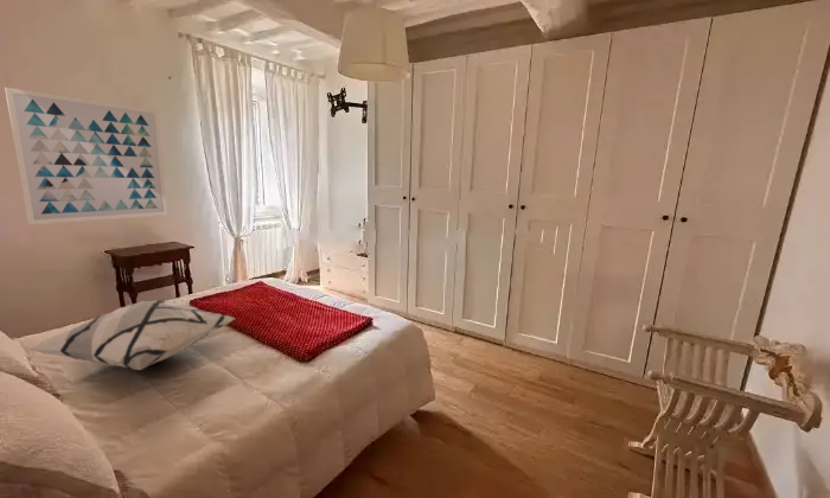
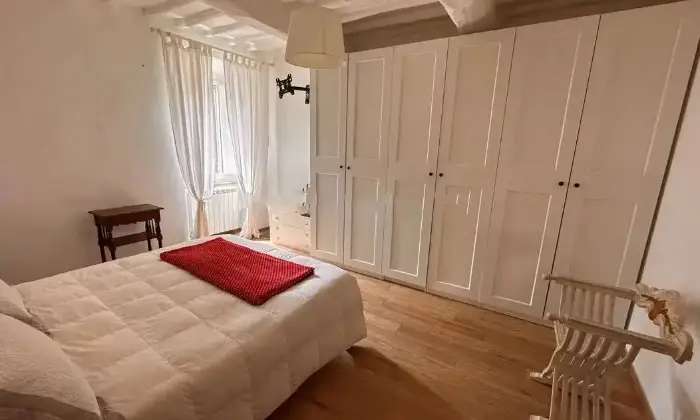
- wall art (98, 161)
- decorative pillow (143, 332)
